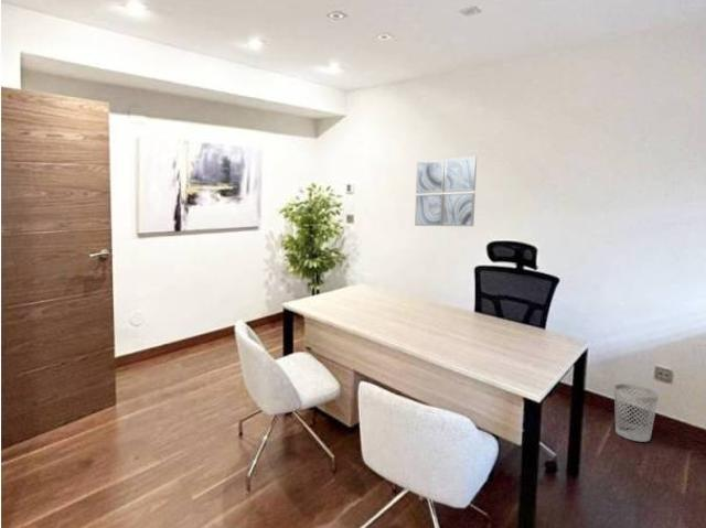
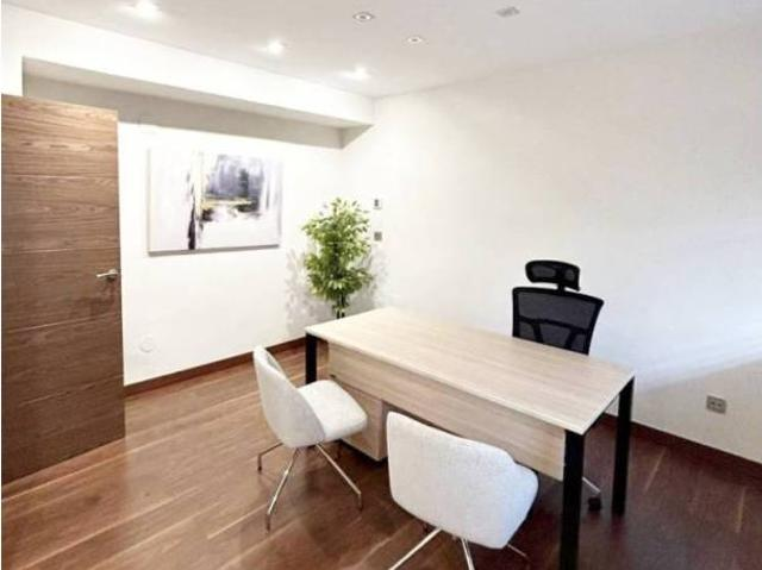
- wastebasket (634, 412)
- wall art (443, 194)
